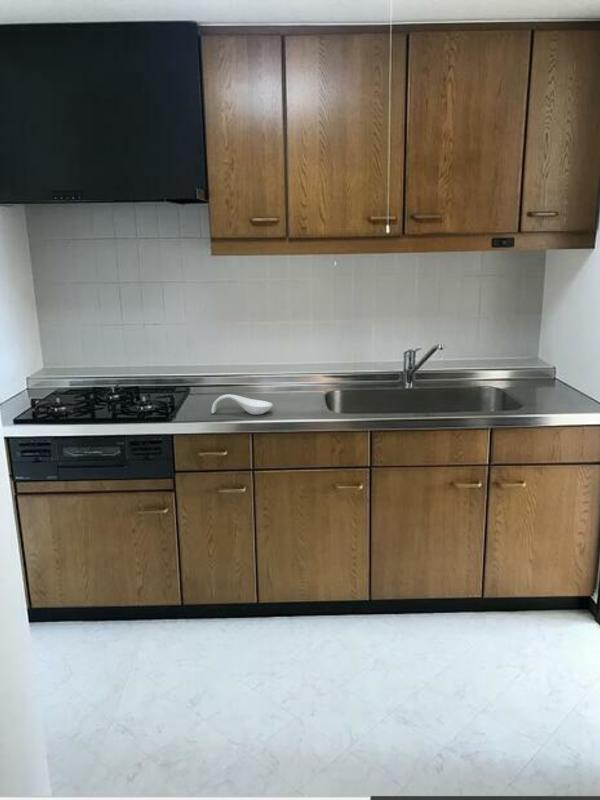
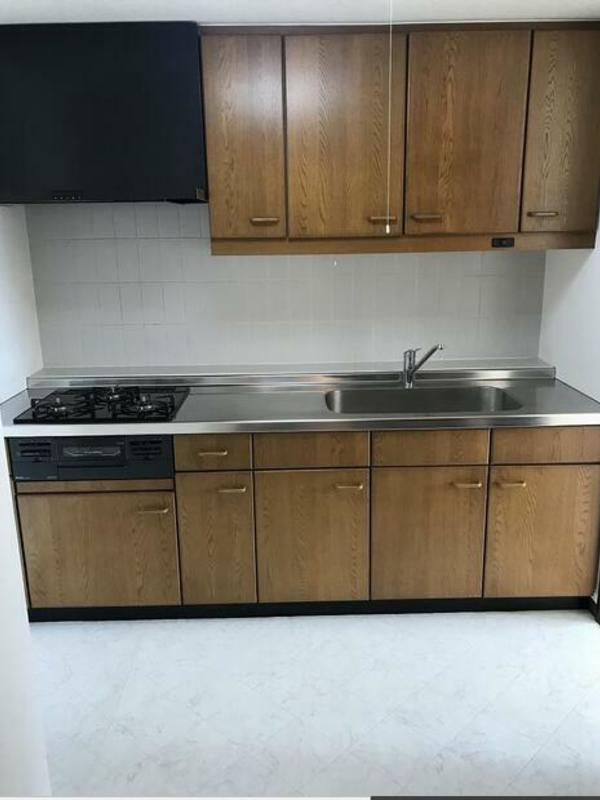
- spoon rest (242, 404)
